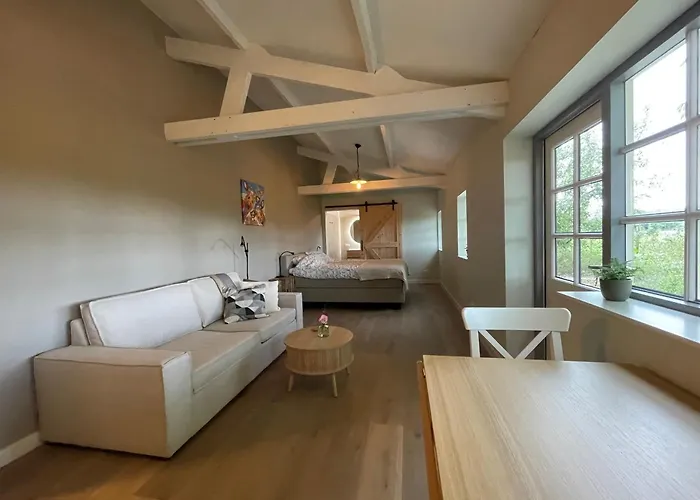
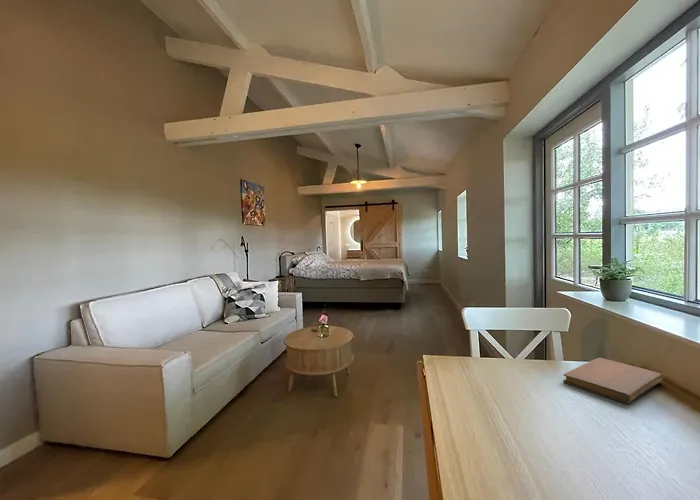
+ notebook (612, 377)
